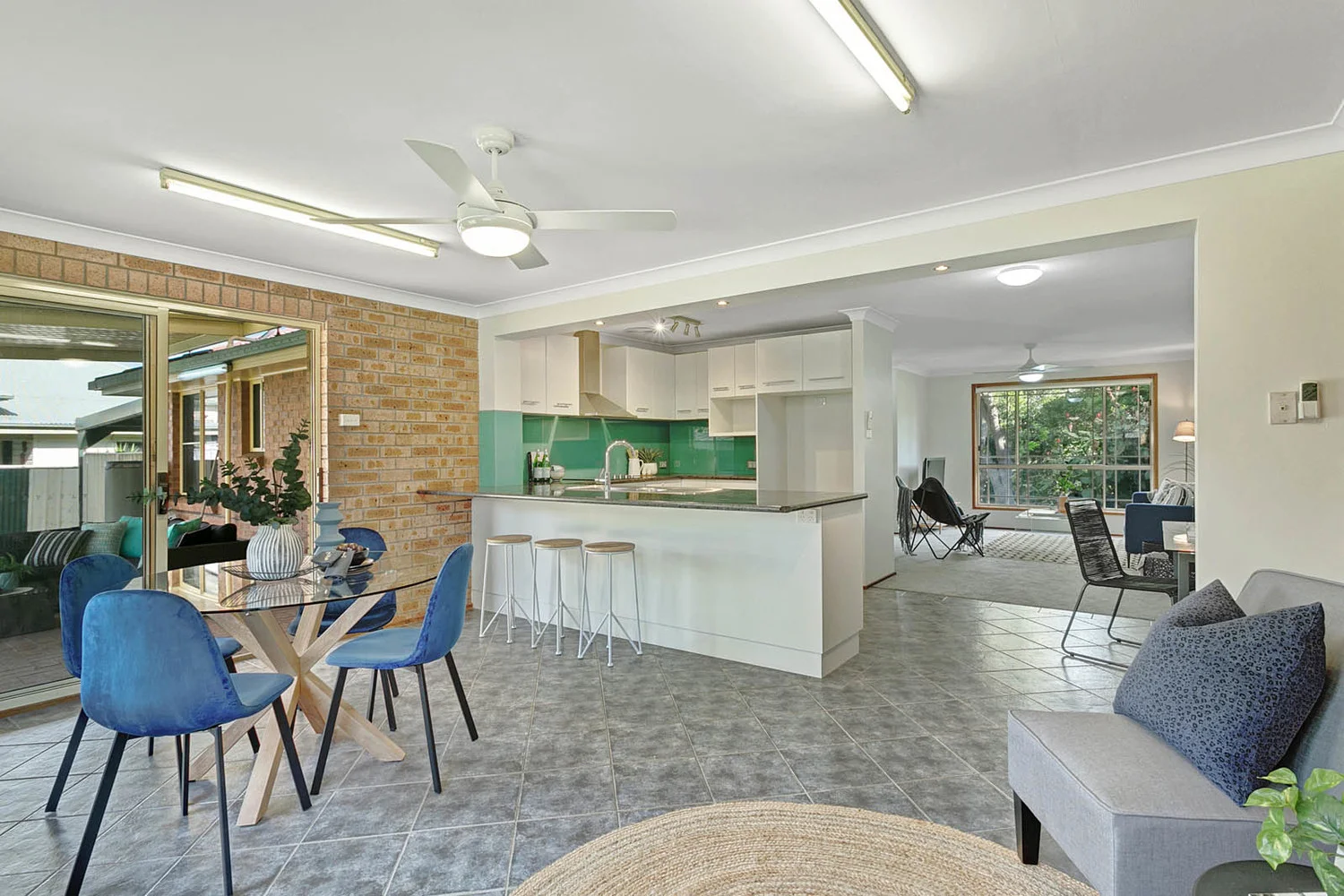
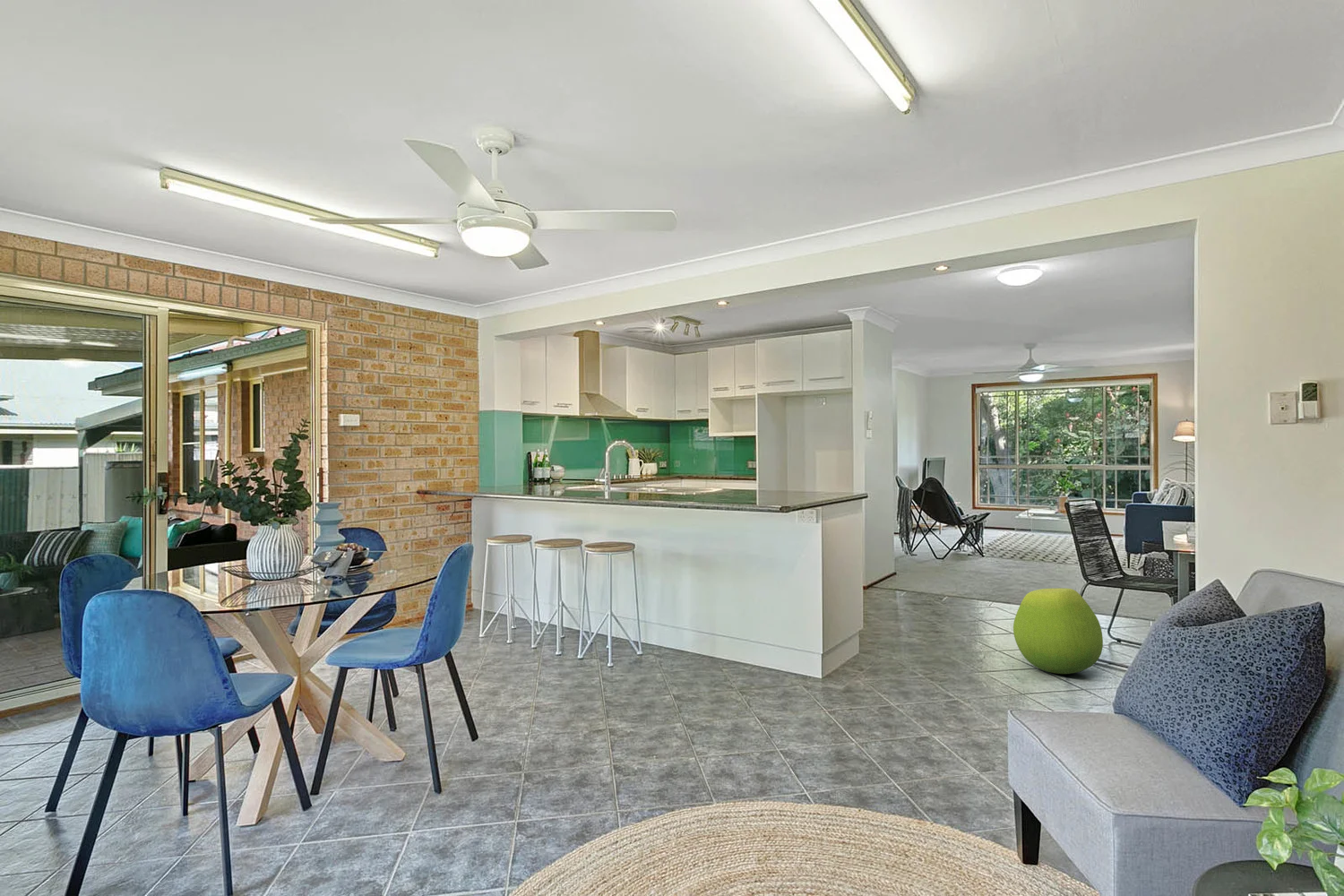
+ ottoman (1058, 629)
